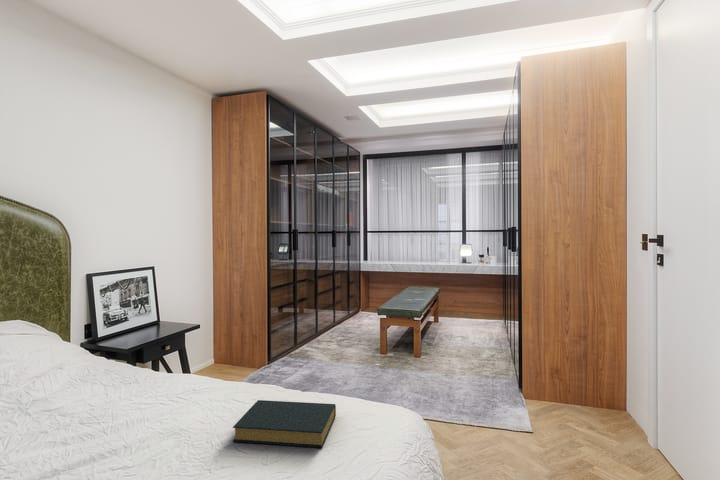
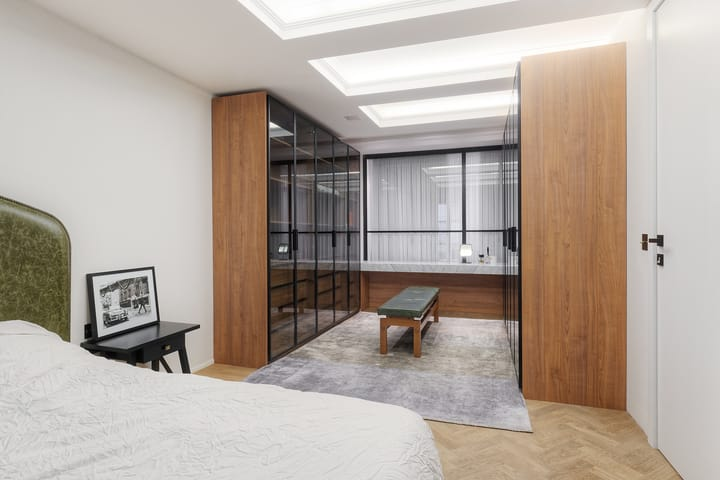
- hardback book (287, 421)
